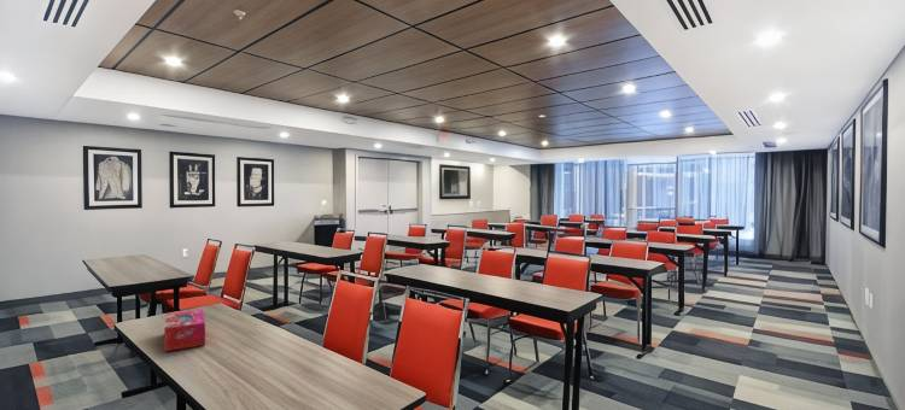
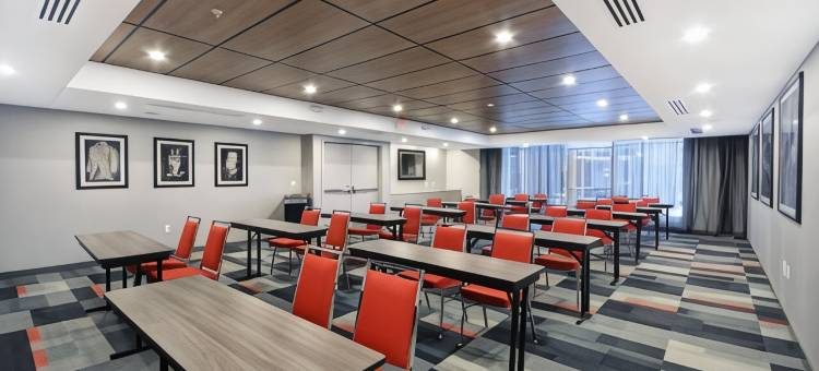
- tissue box (185, 328)
